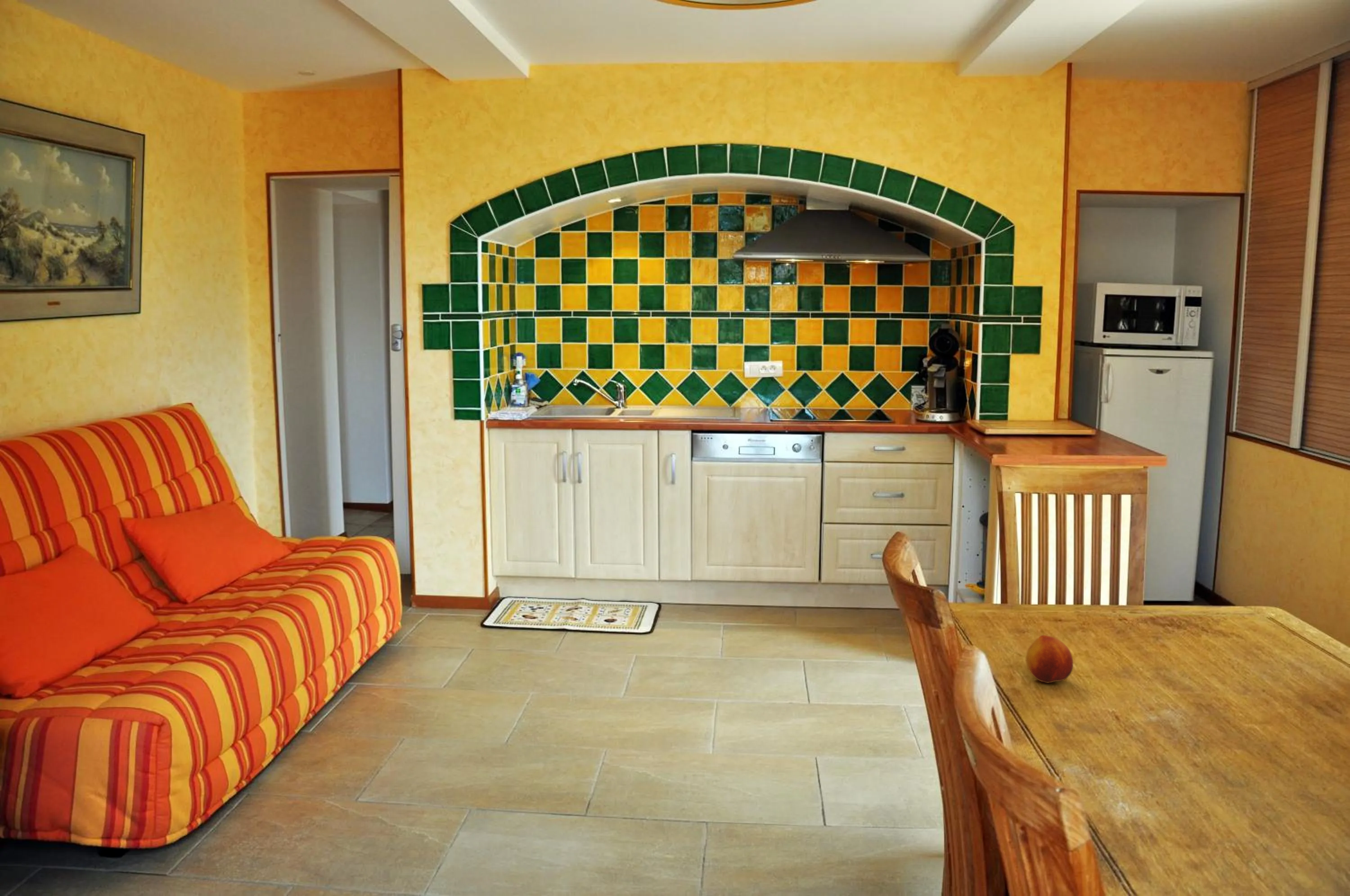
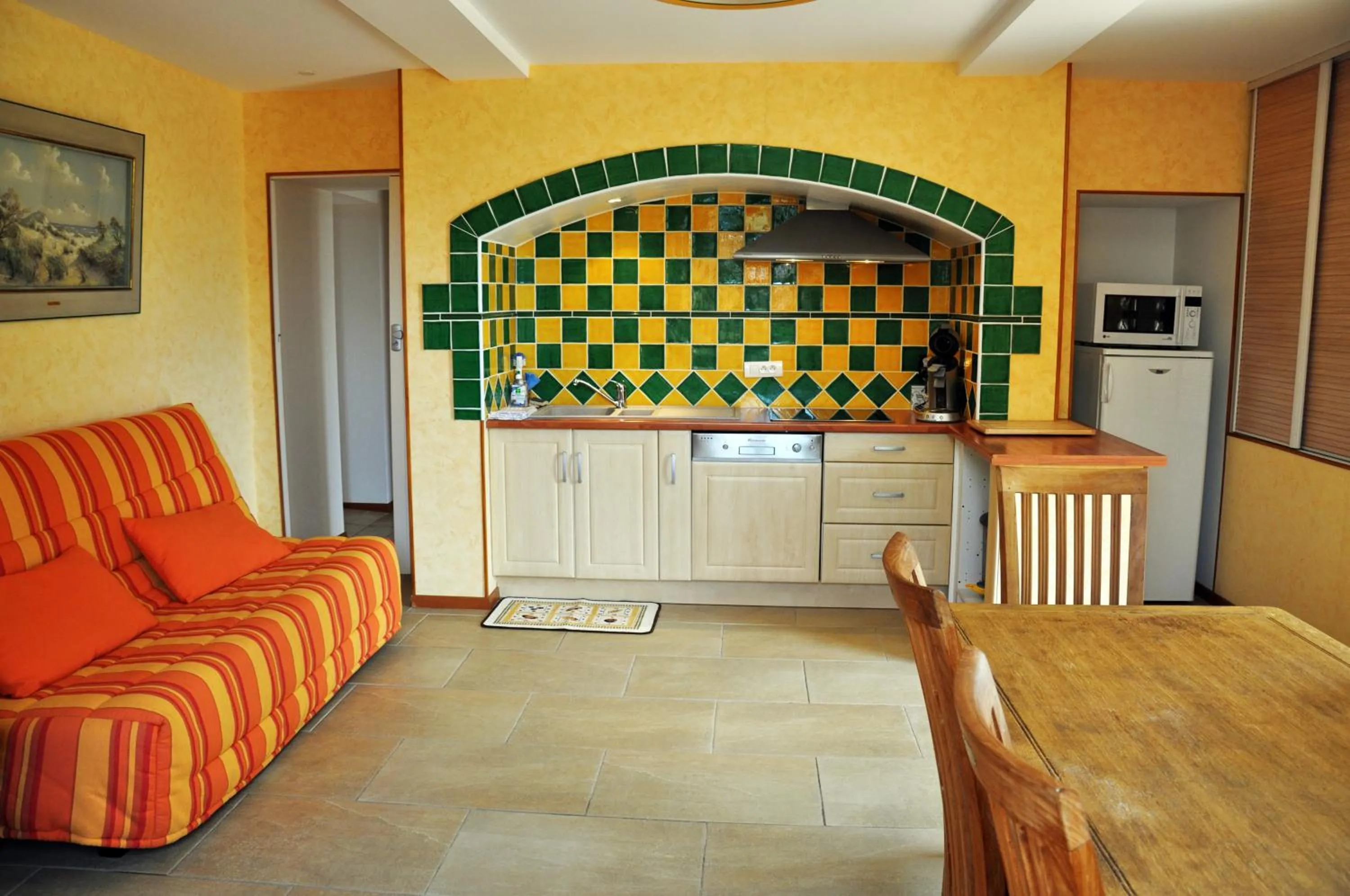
- fruit (1049, 658)
